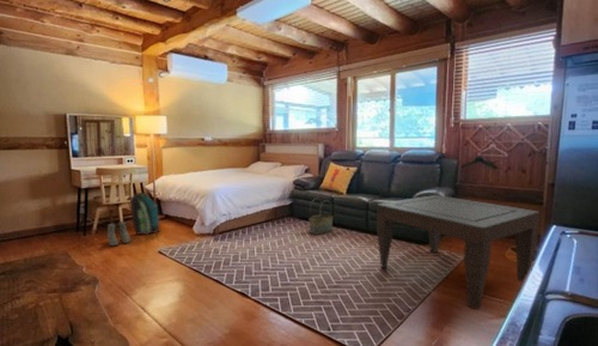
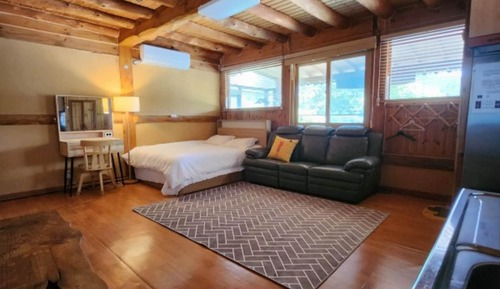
- coffee table (451, 236)
- backpack (144, 212)
- boots (118, 231)
- basket (321, 216)
